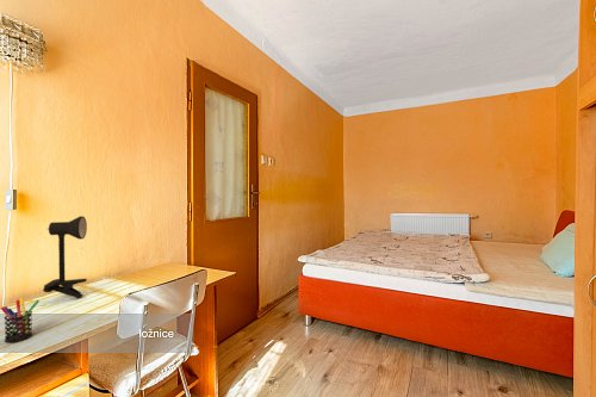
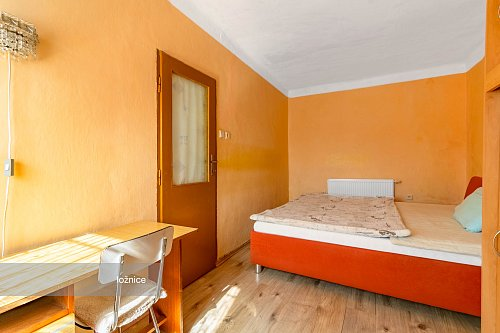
- desk lamp (63, 258)
- pen holder (21, 317)
